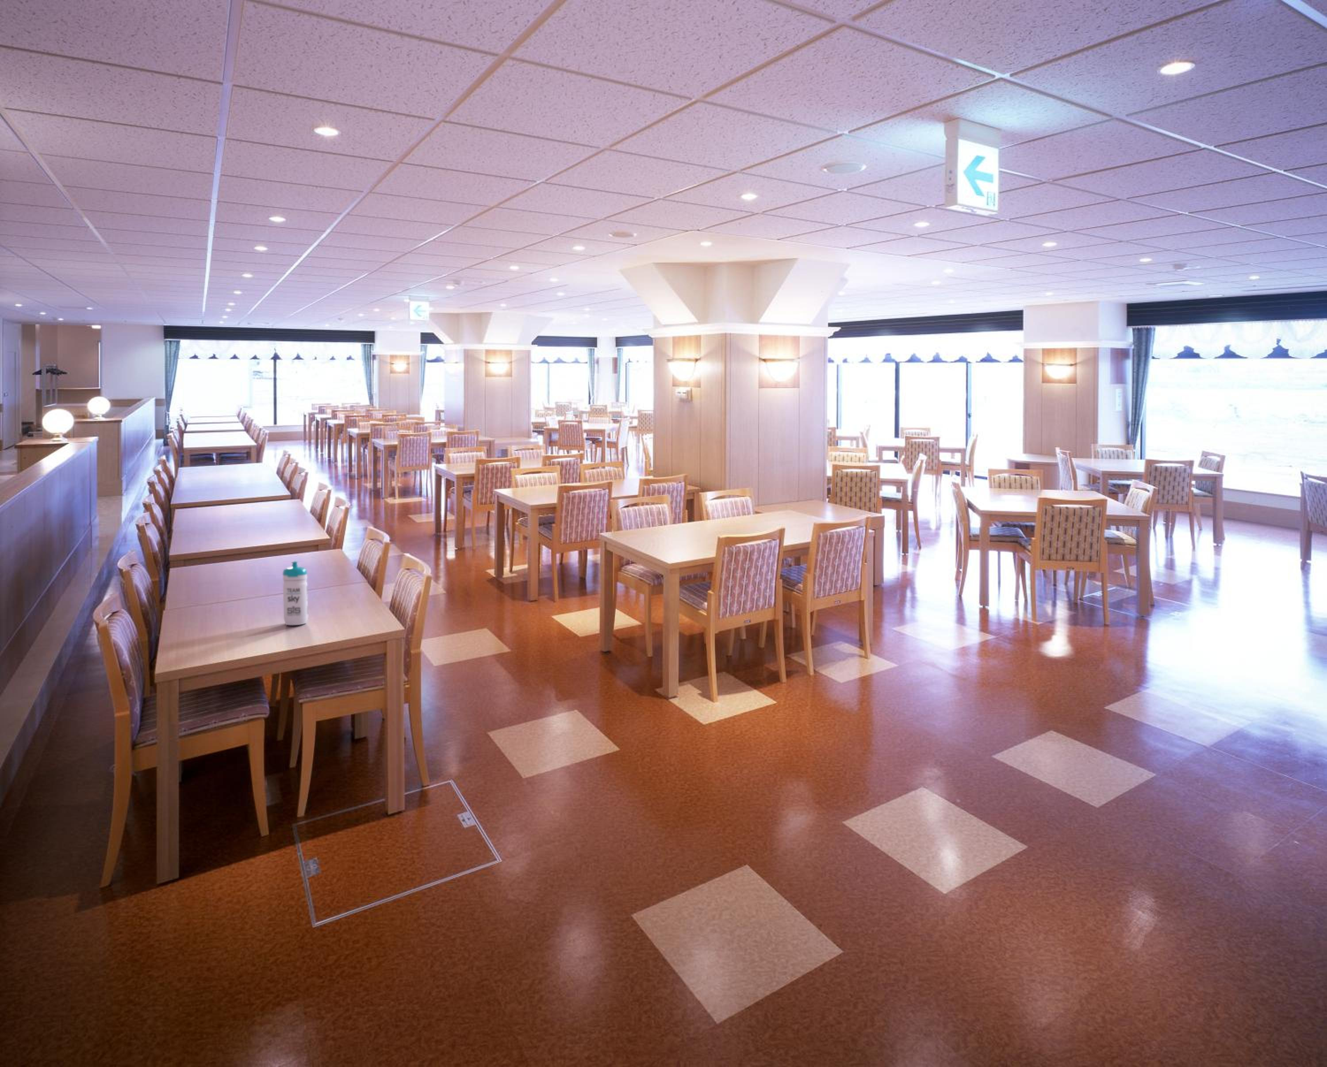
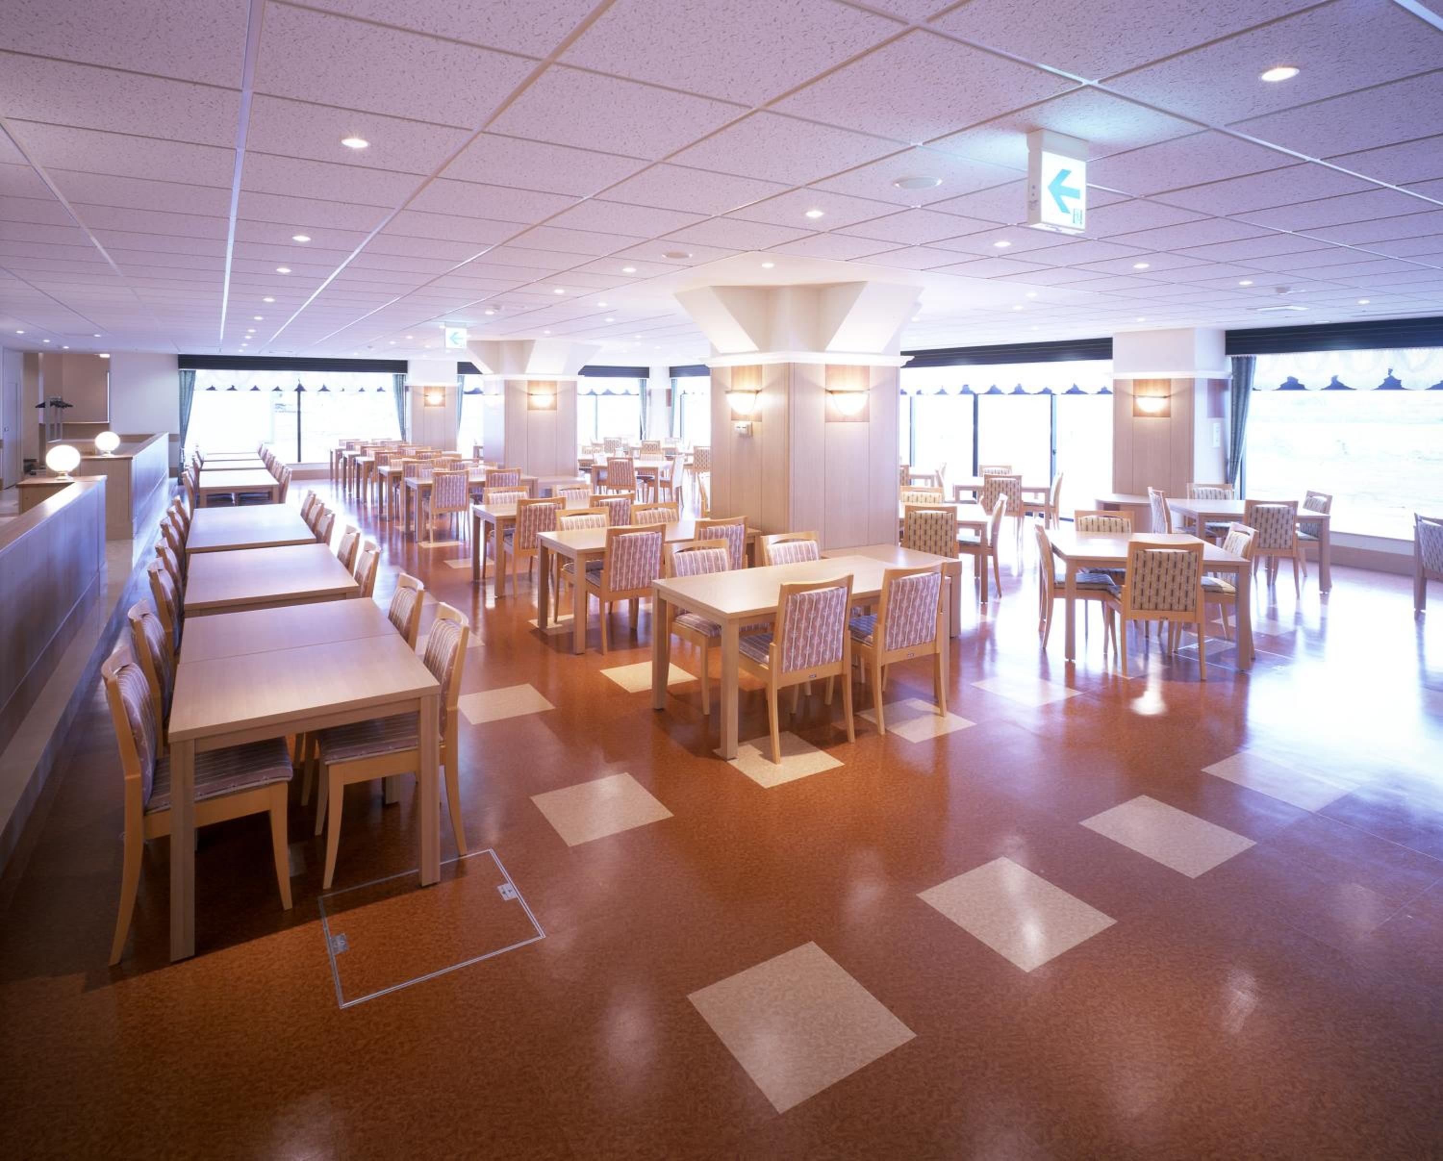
- water bottle (295, 592)
